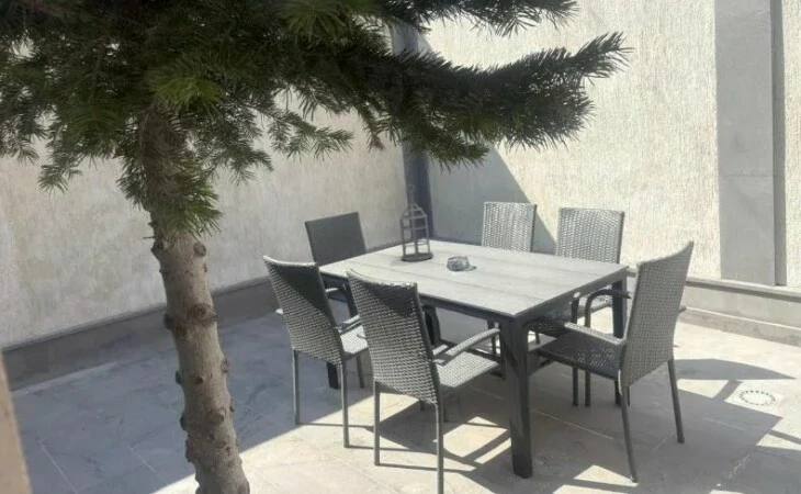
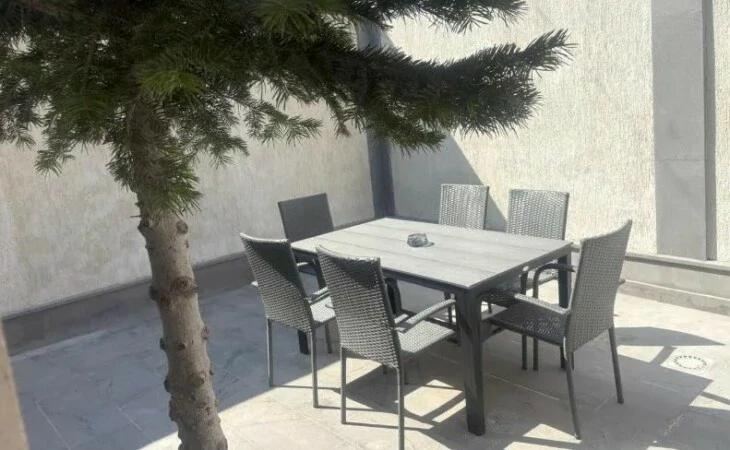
- lantern (414, 221)
